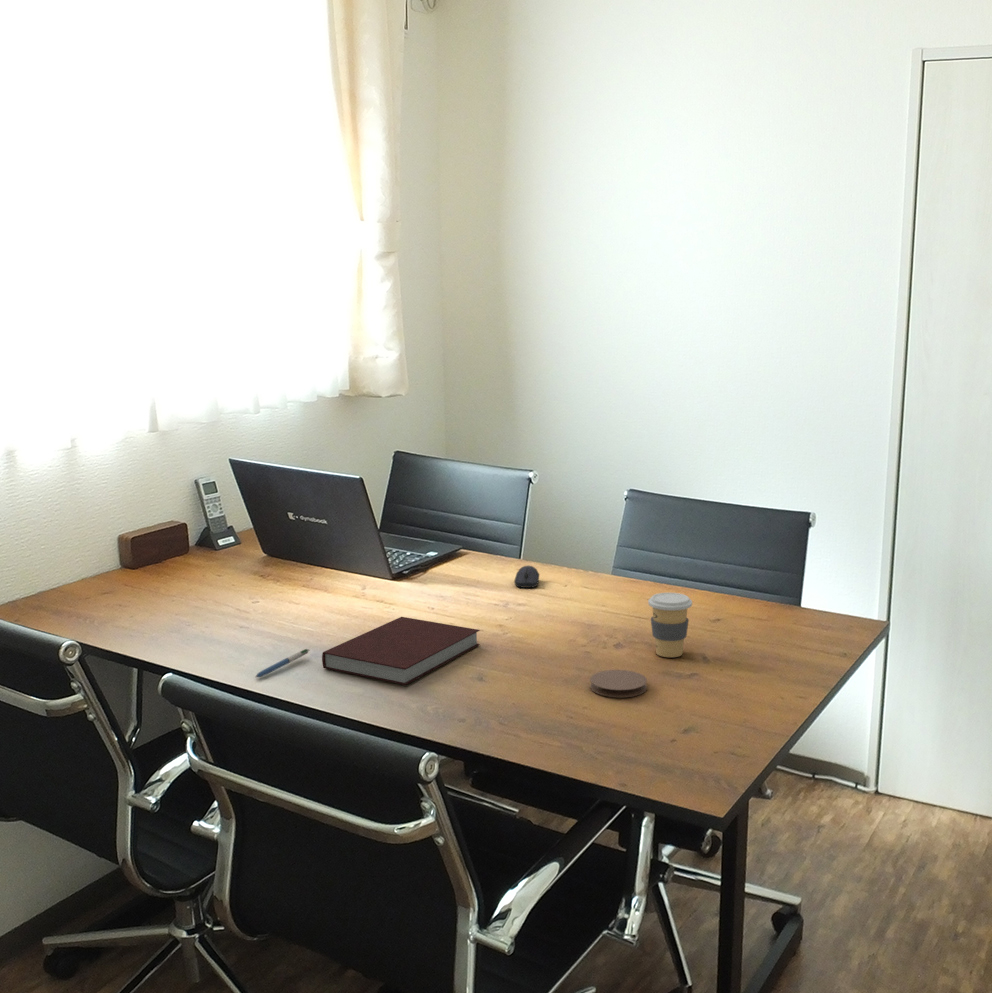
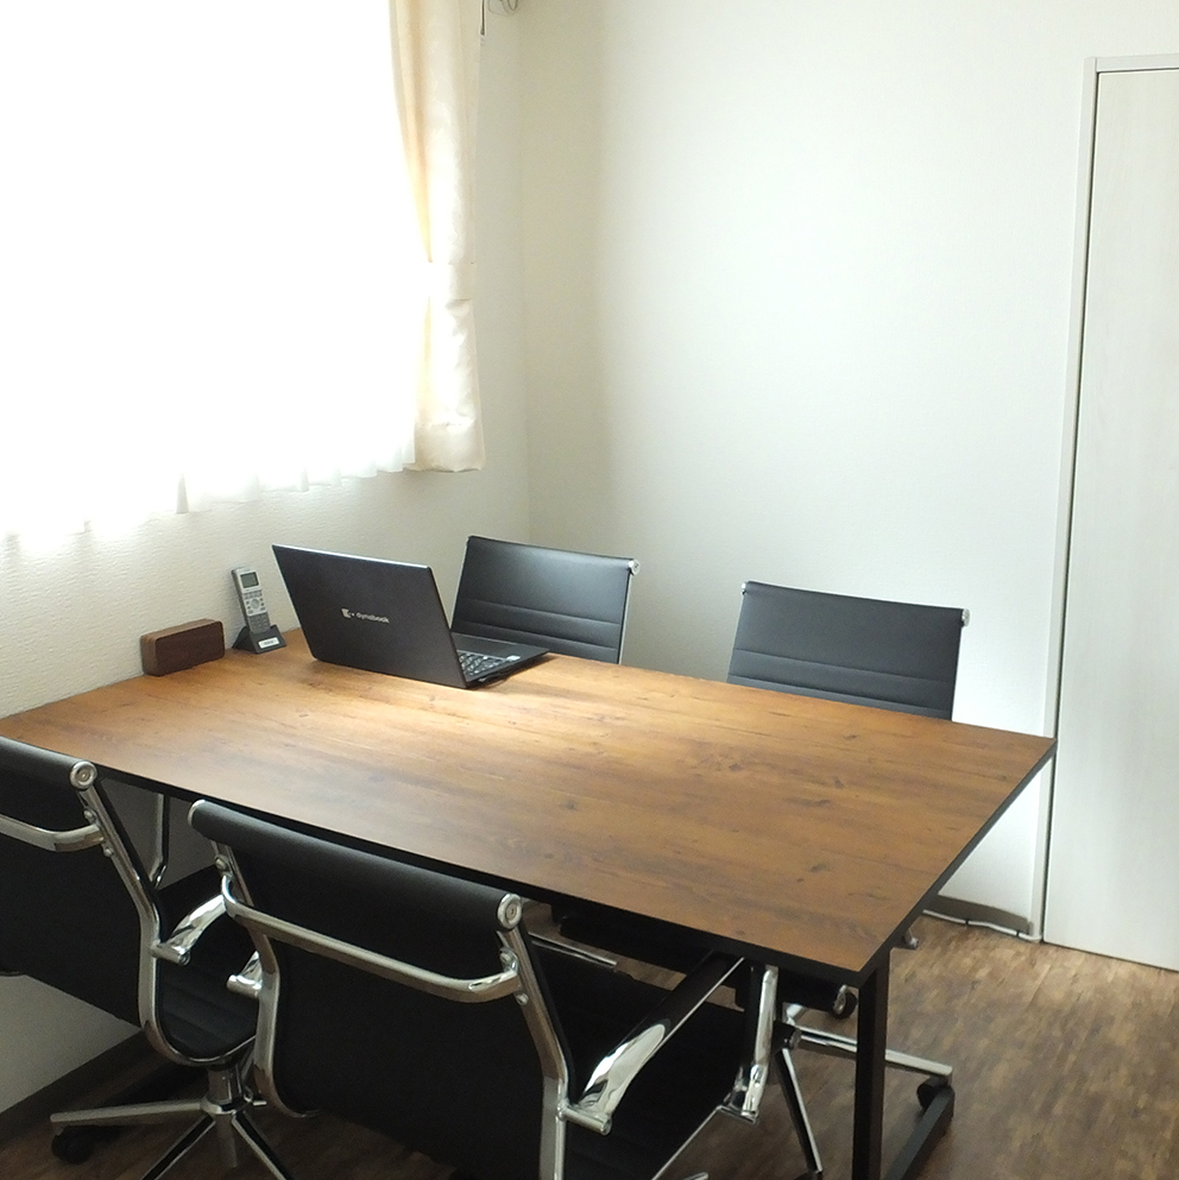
- coffee cup (669, 625)
- coaster (618, 683)
- pen (282, 662)
- notebook (403, 648)
- computer mouse (527, 575)
